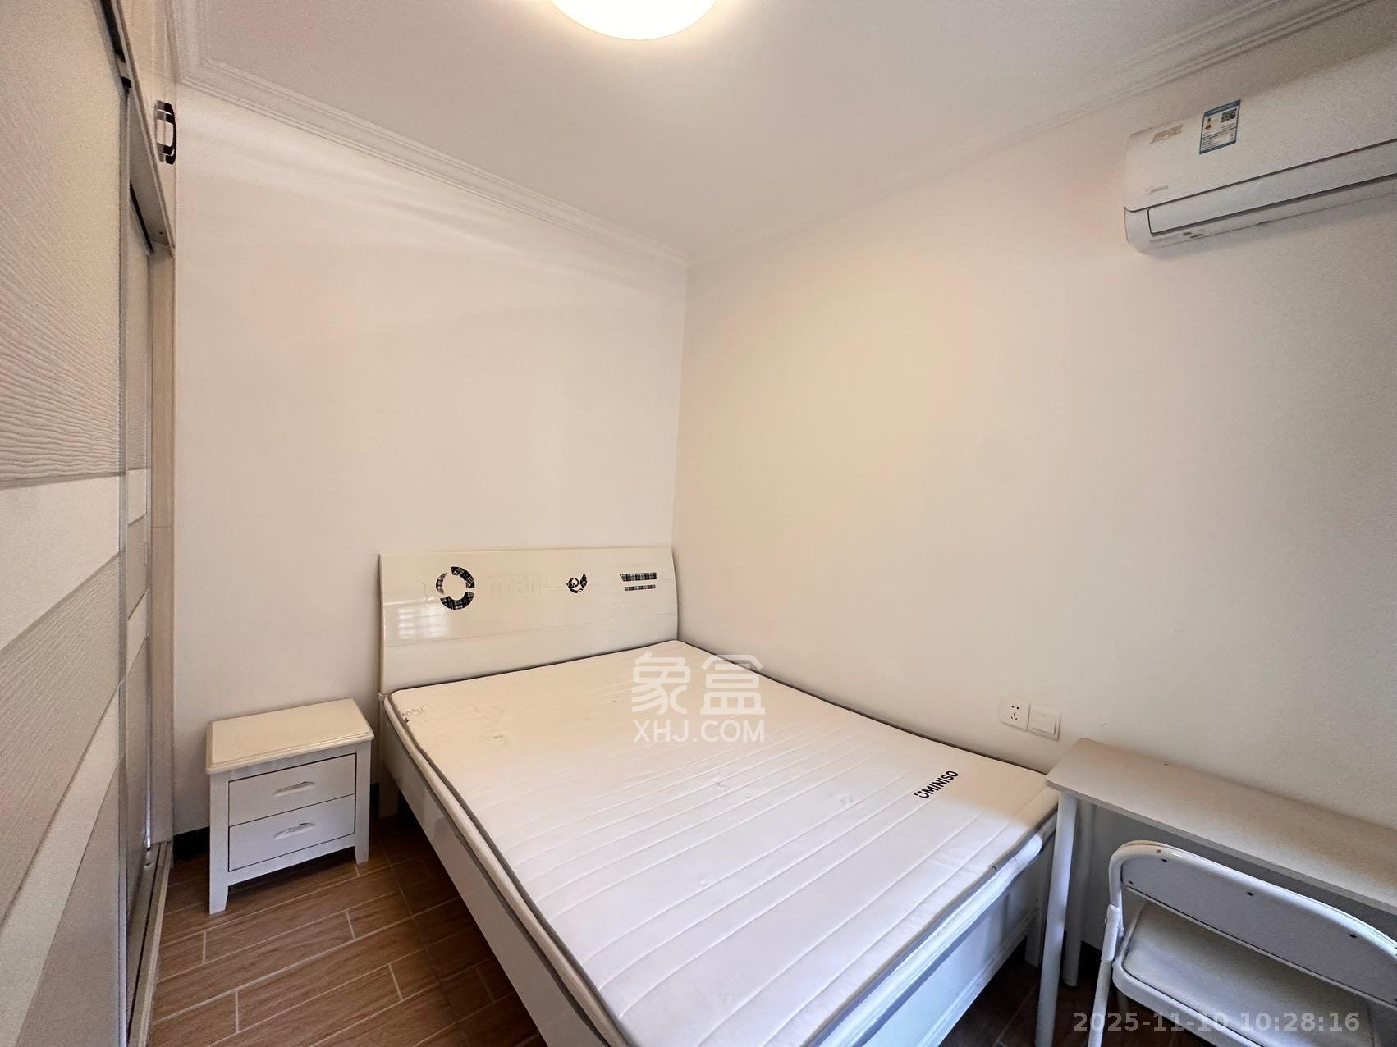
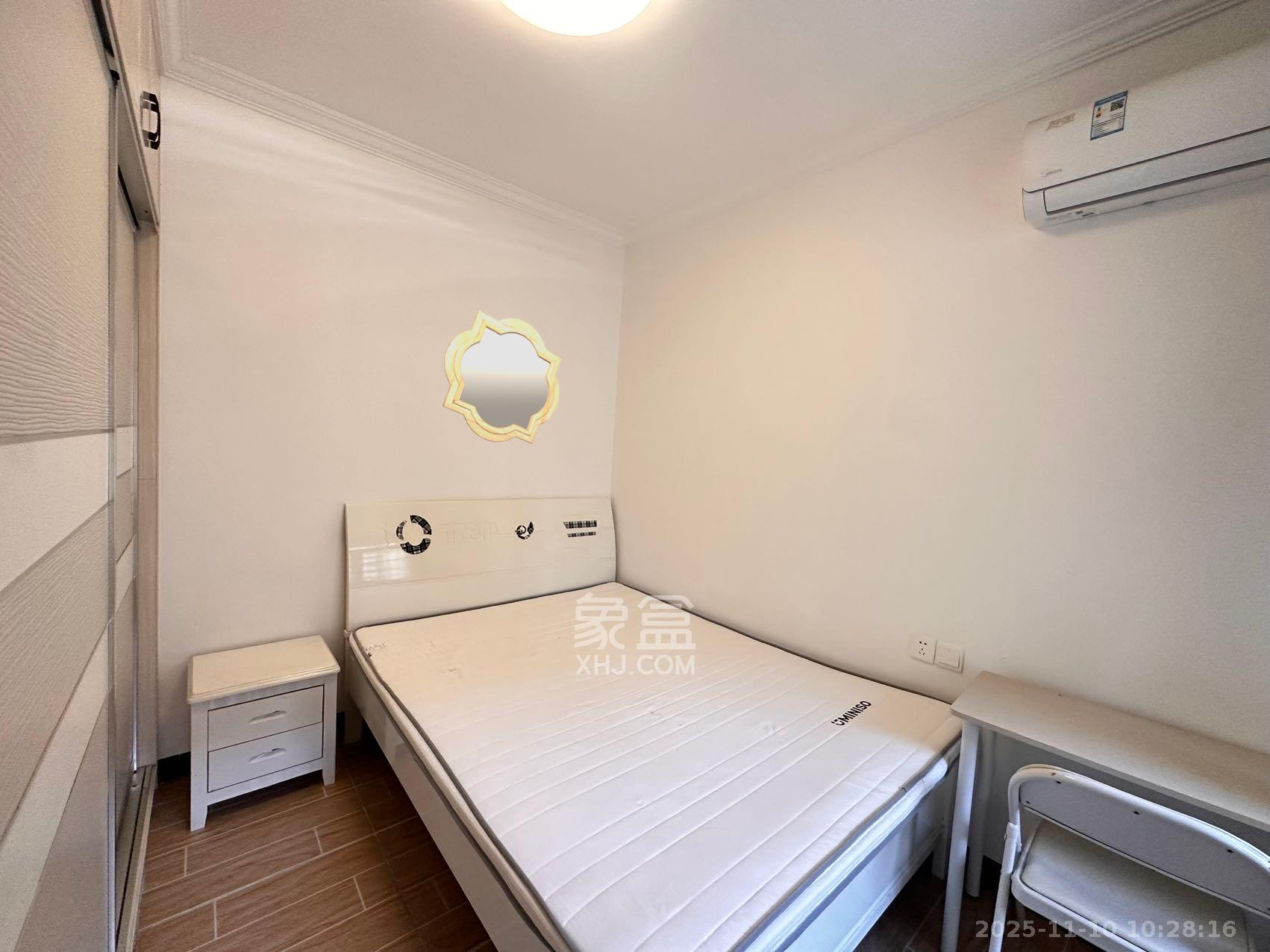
+ mirror (507, 380)
